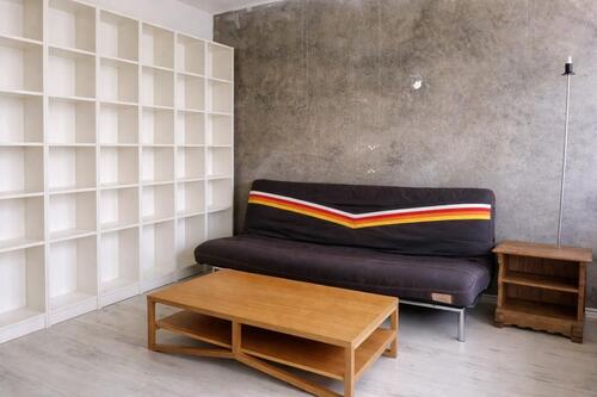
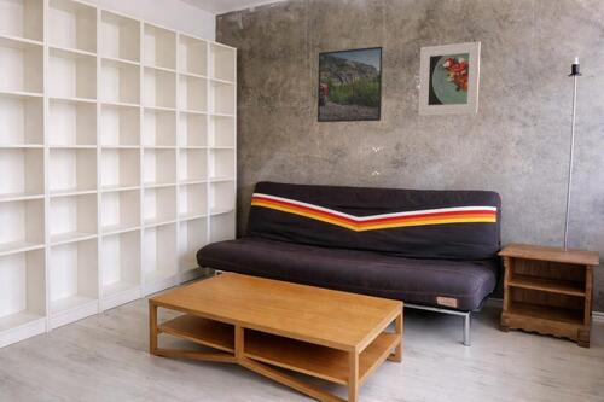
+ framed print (448, 80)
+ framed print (348, 86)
